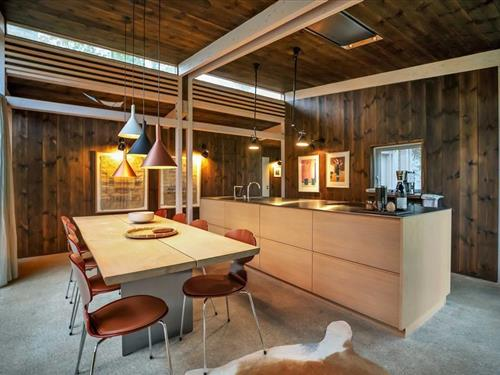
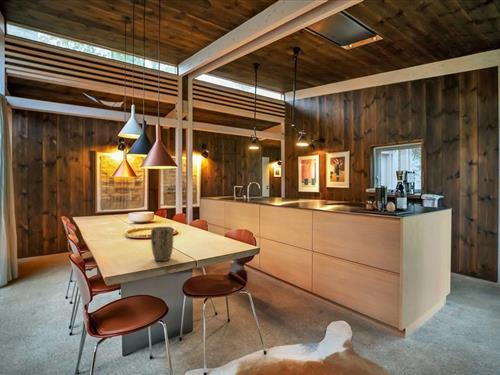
+ plant pot (162, 243)
